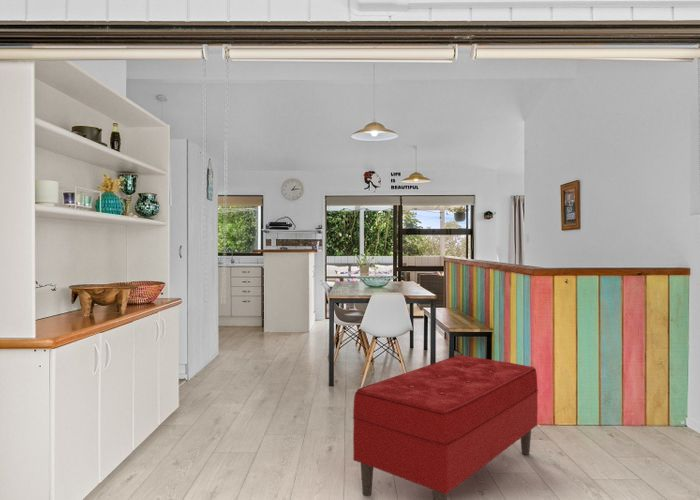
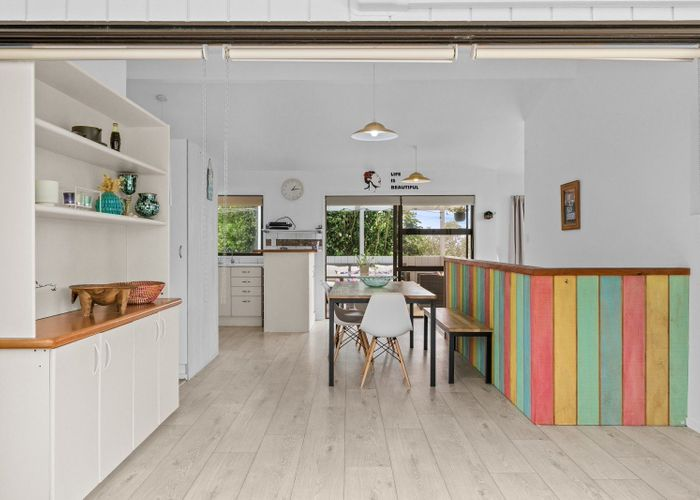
- bench (453, 424)
